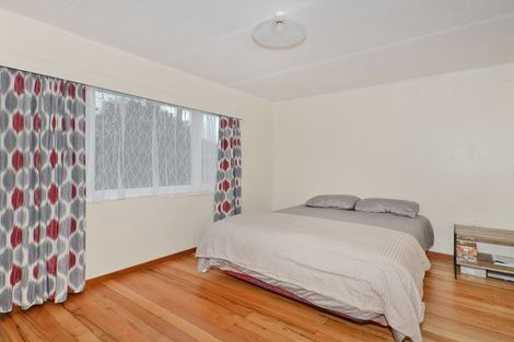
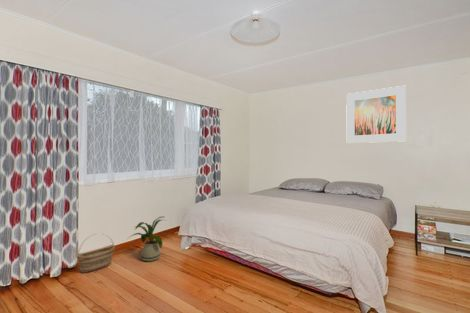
+ house plant (149, 235)
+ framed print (374, 116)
+ basket (96, 250)
